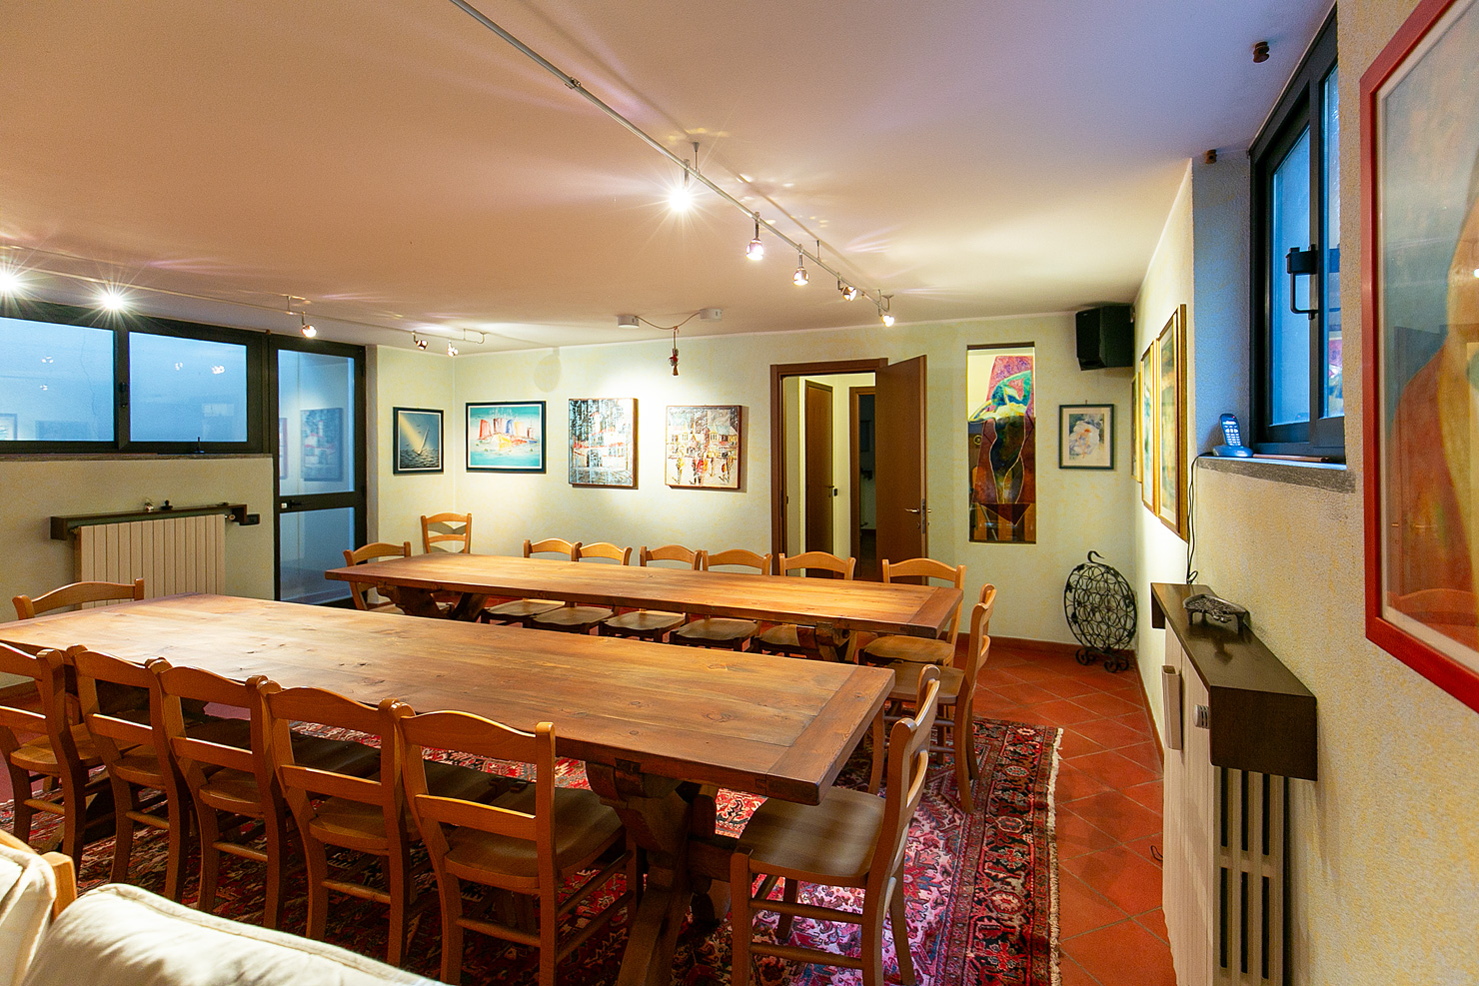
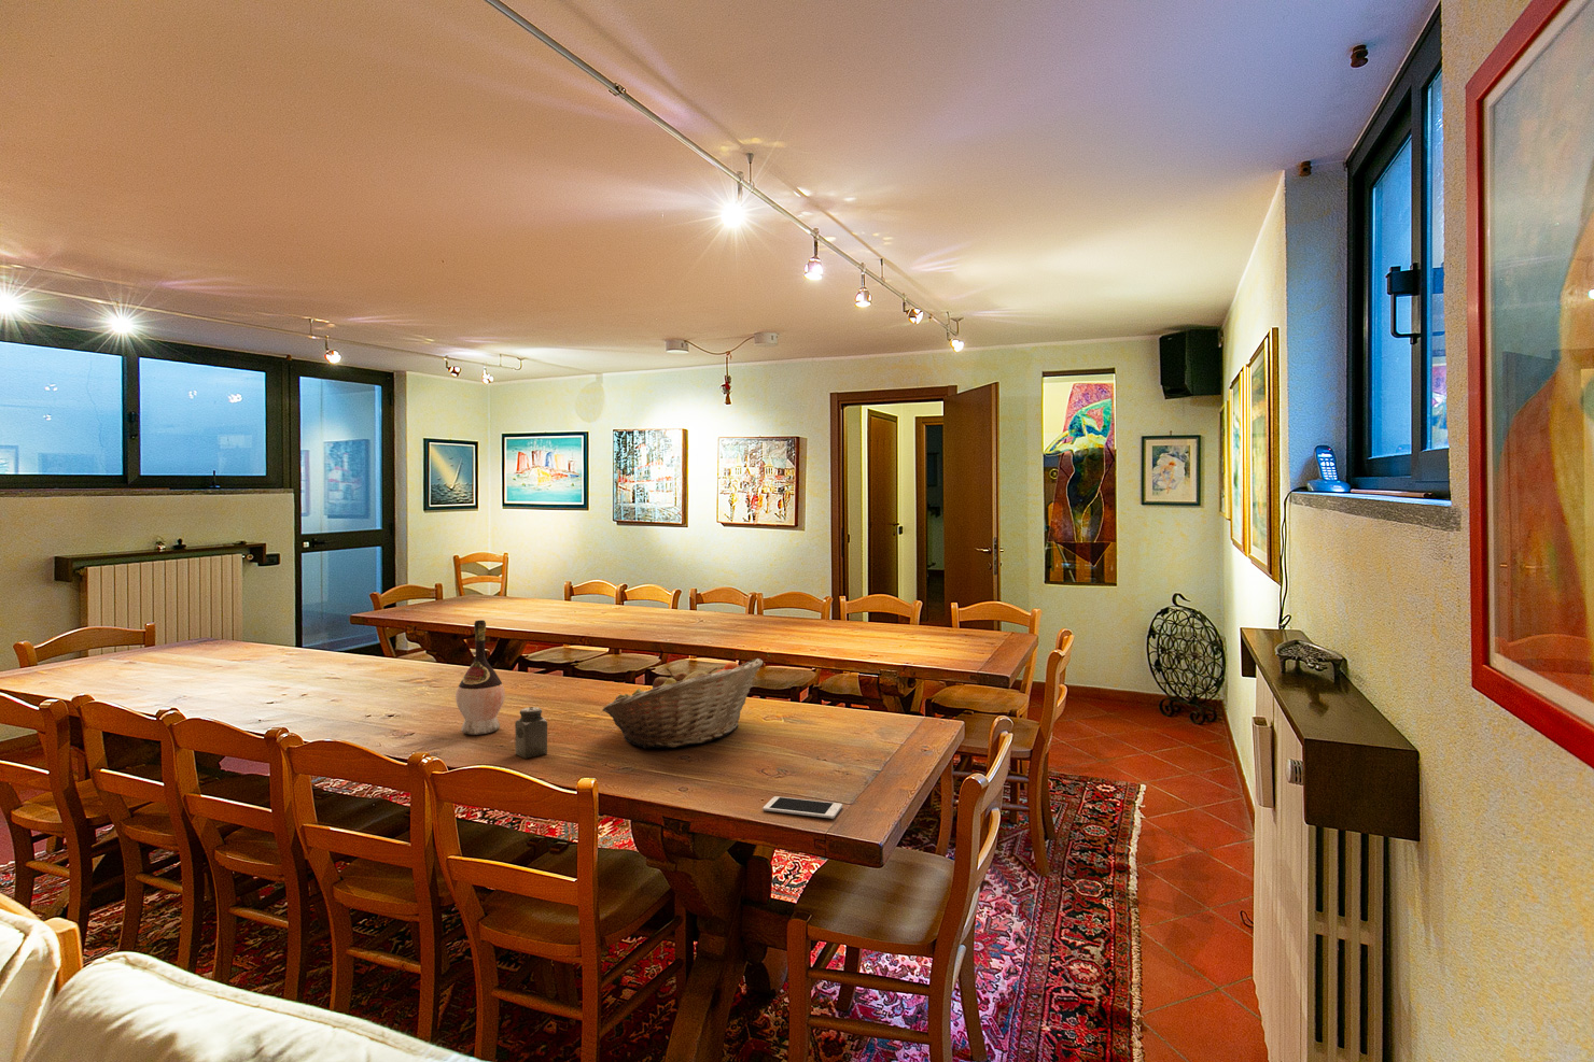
+ wine bottle (480, 674)
+ fruit basket (687, 697)
+ salt shaker (531, 730)
+ cell phone (803, 807)
